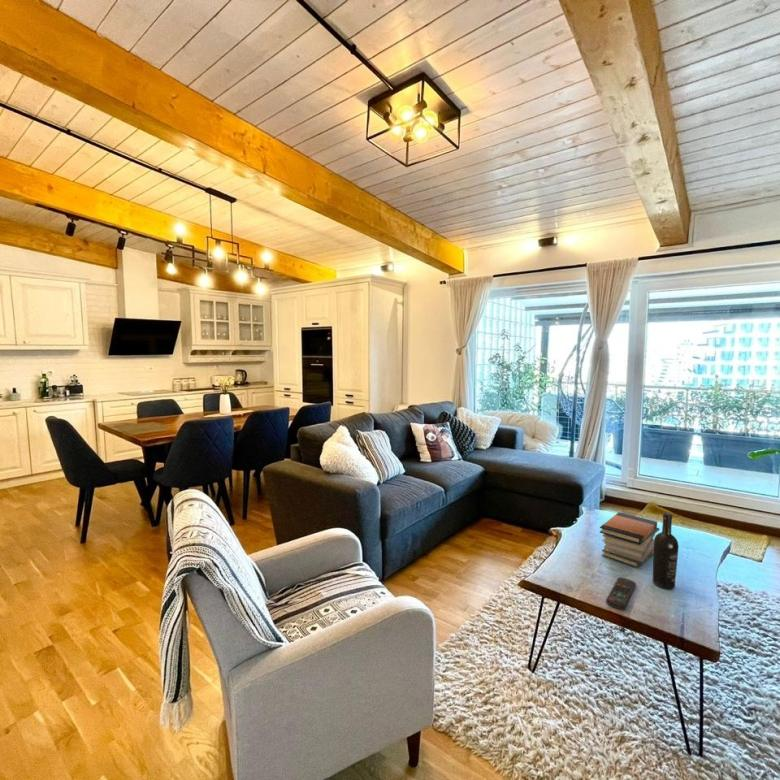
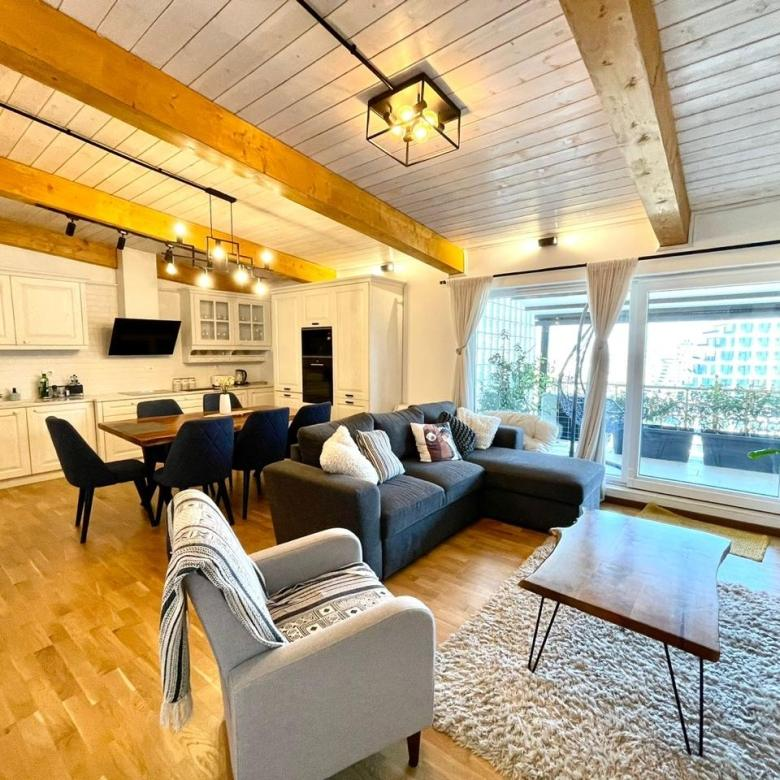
- wine bottle (665, 549)
- book stack (629, 538)
- remote control (621, 592)
